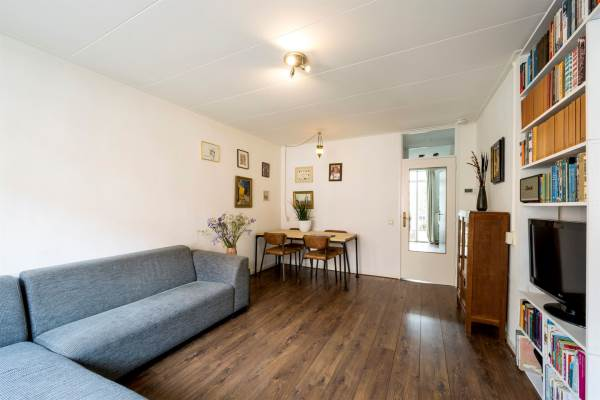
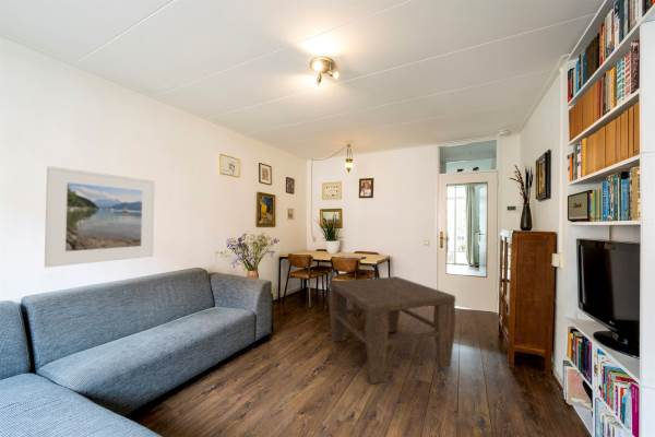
+ coffee table (385, 319)
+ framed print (107, 217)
